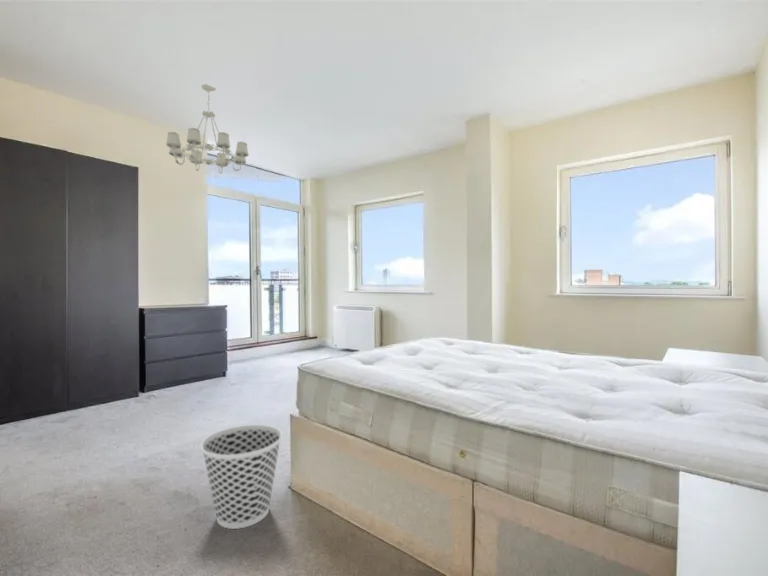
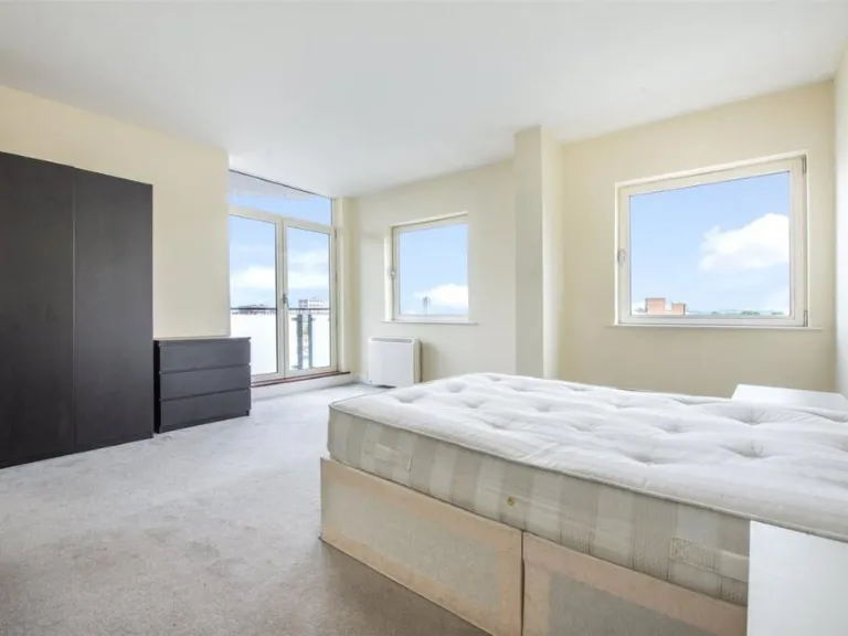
- chandelier (205, 126)
- wastebasket (243, 475)
